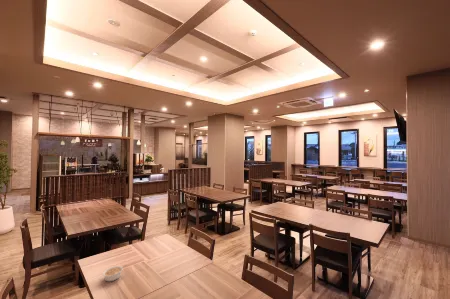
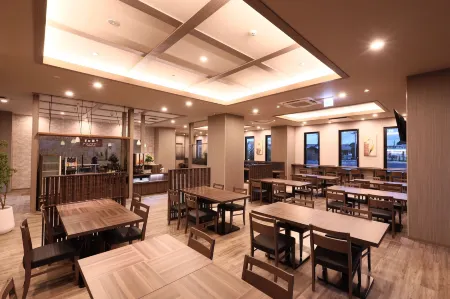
- legume (113, 273)
